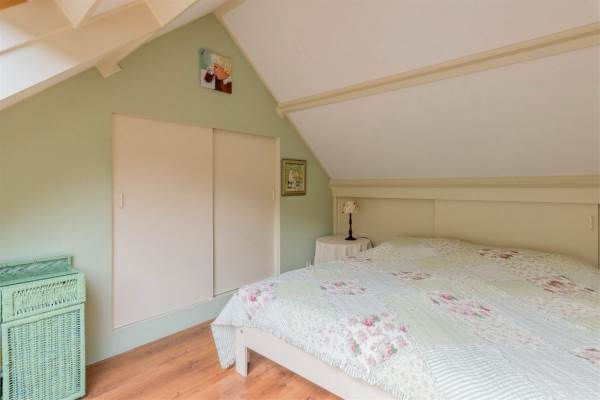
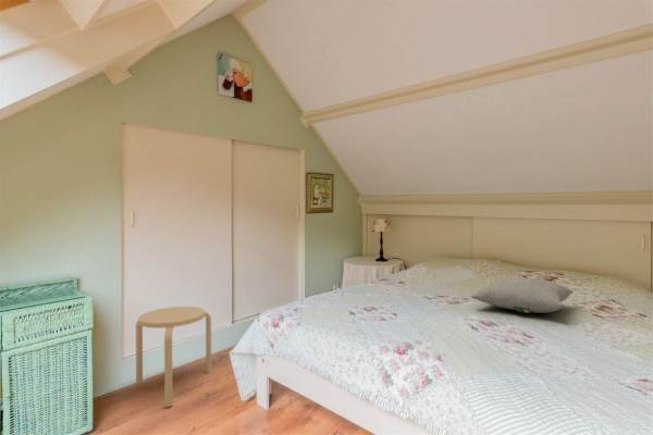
+ stool (171, 348)
+ pillow (522, 294)
